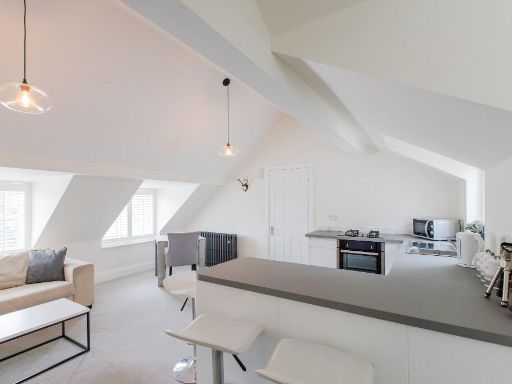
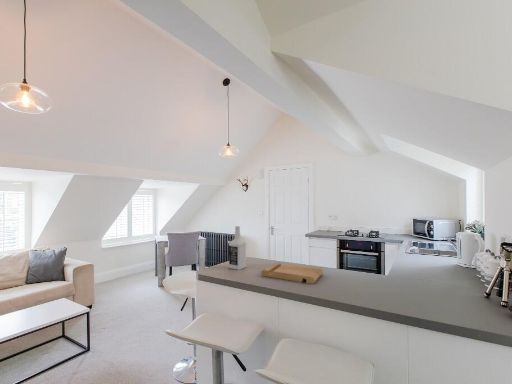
+ vodka (237, 246)
+ cutting board (292, 272)
